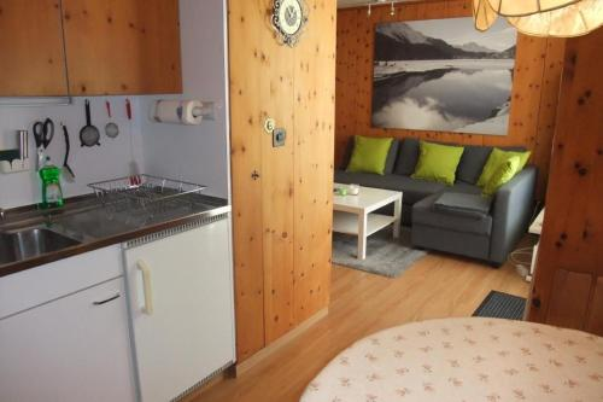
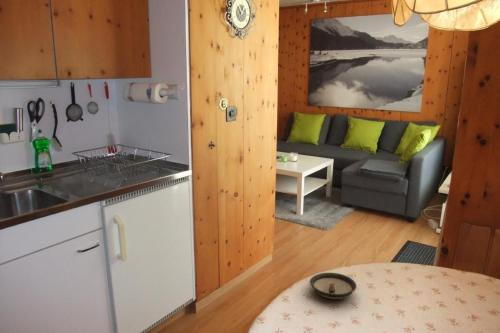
+ saucer (332, 288)
